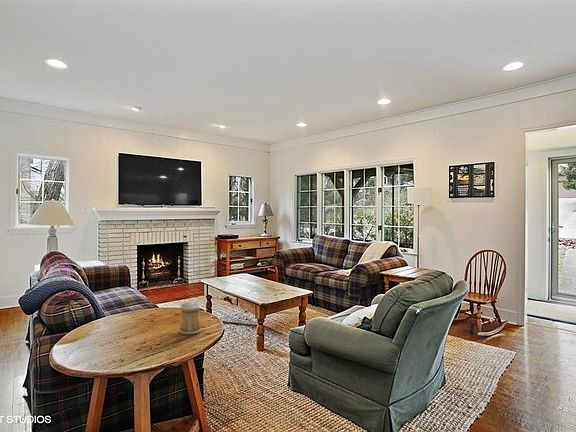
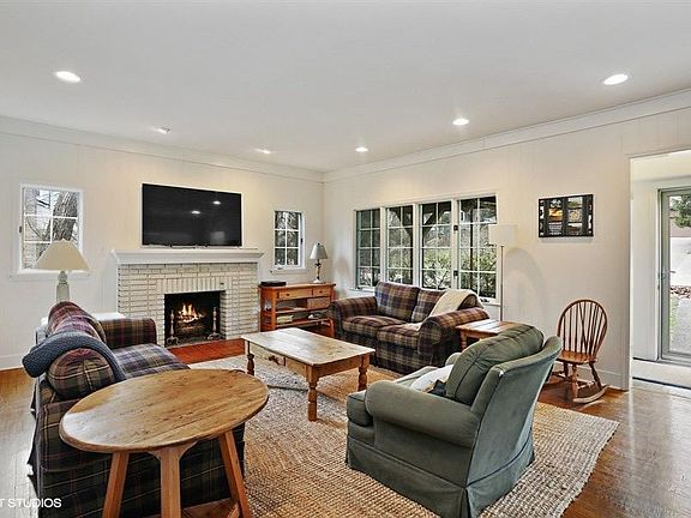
- mug (190, 317)
